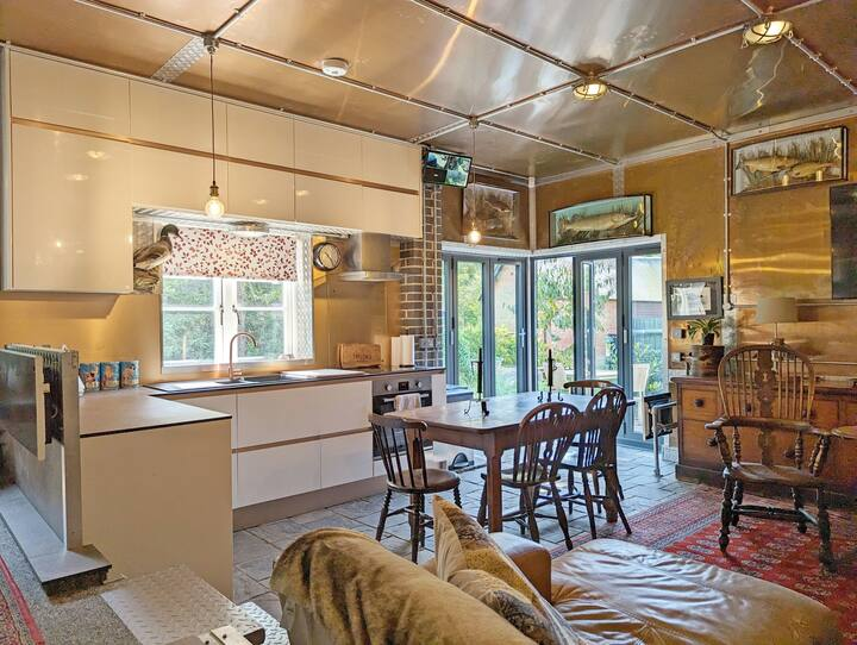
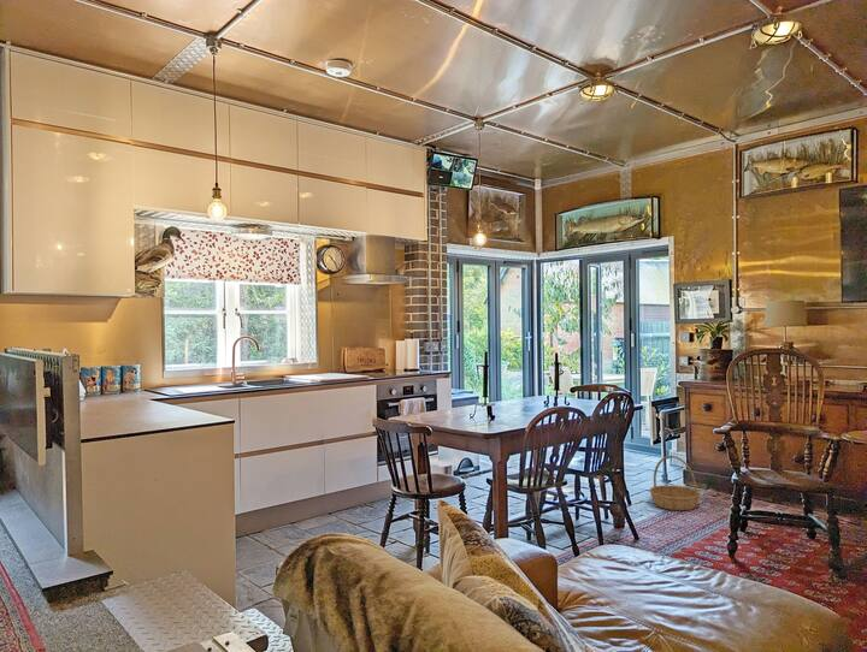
+ basket (674, 486)
